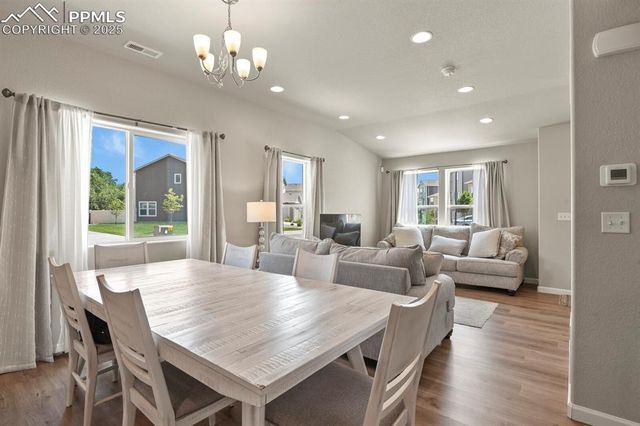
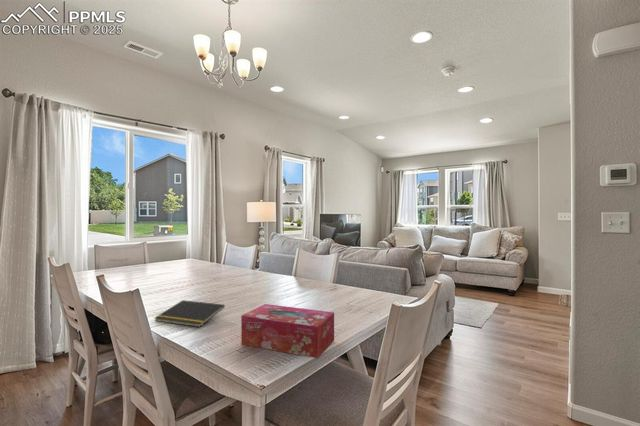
+ notepad (190, 312)
+ tissue box (288, 328)
